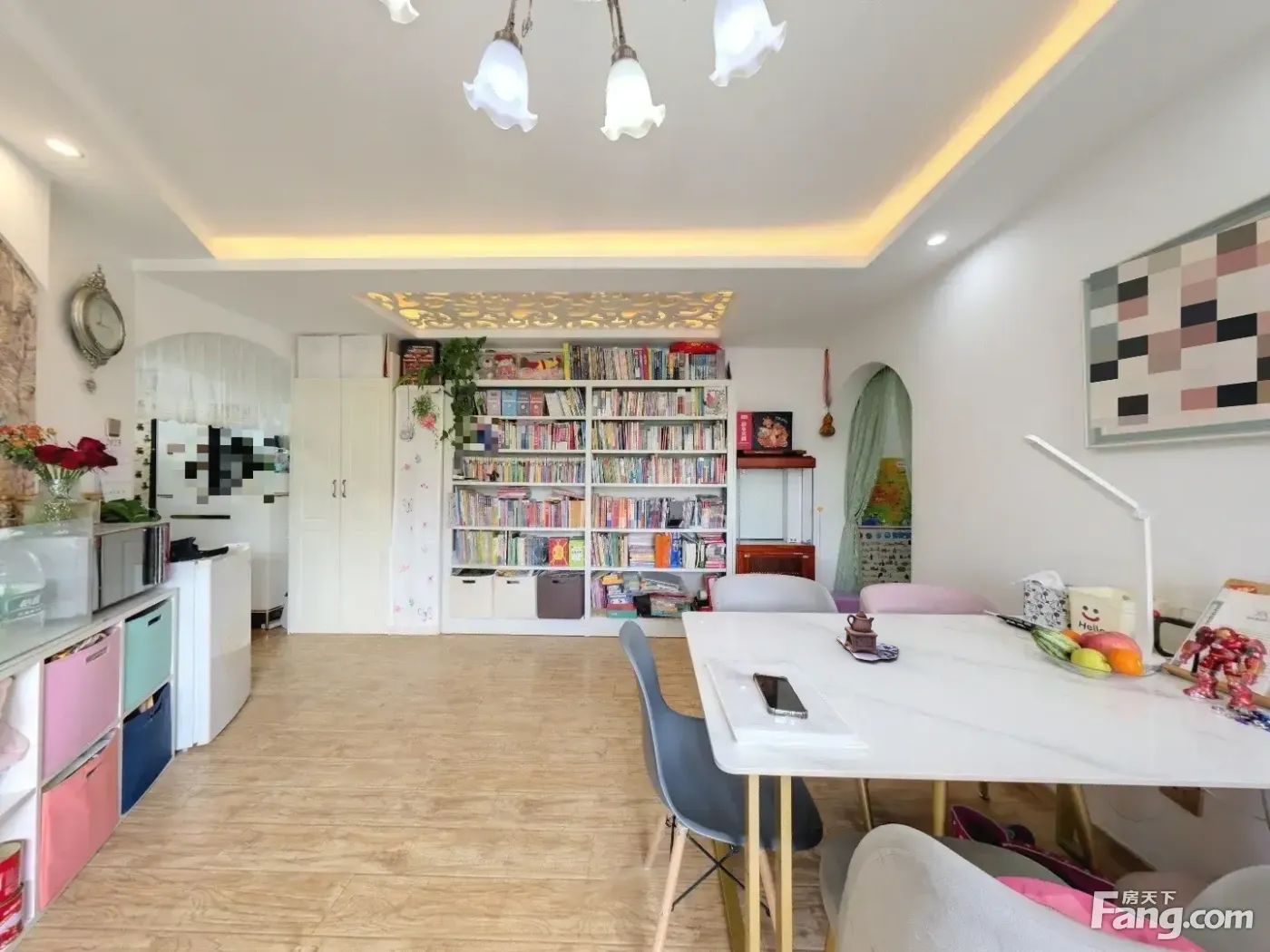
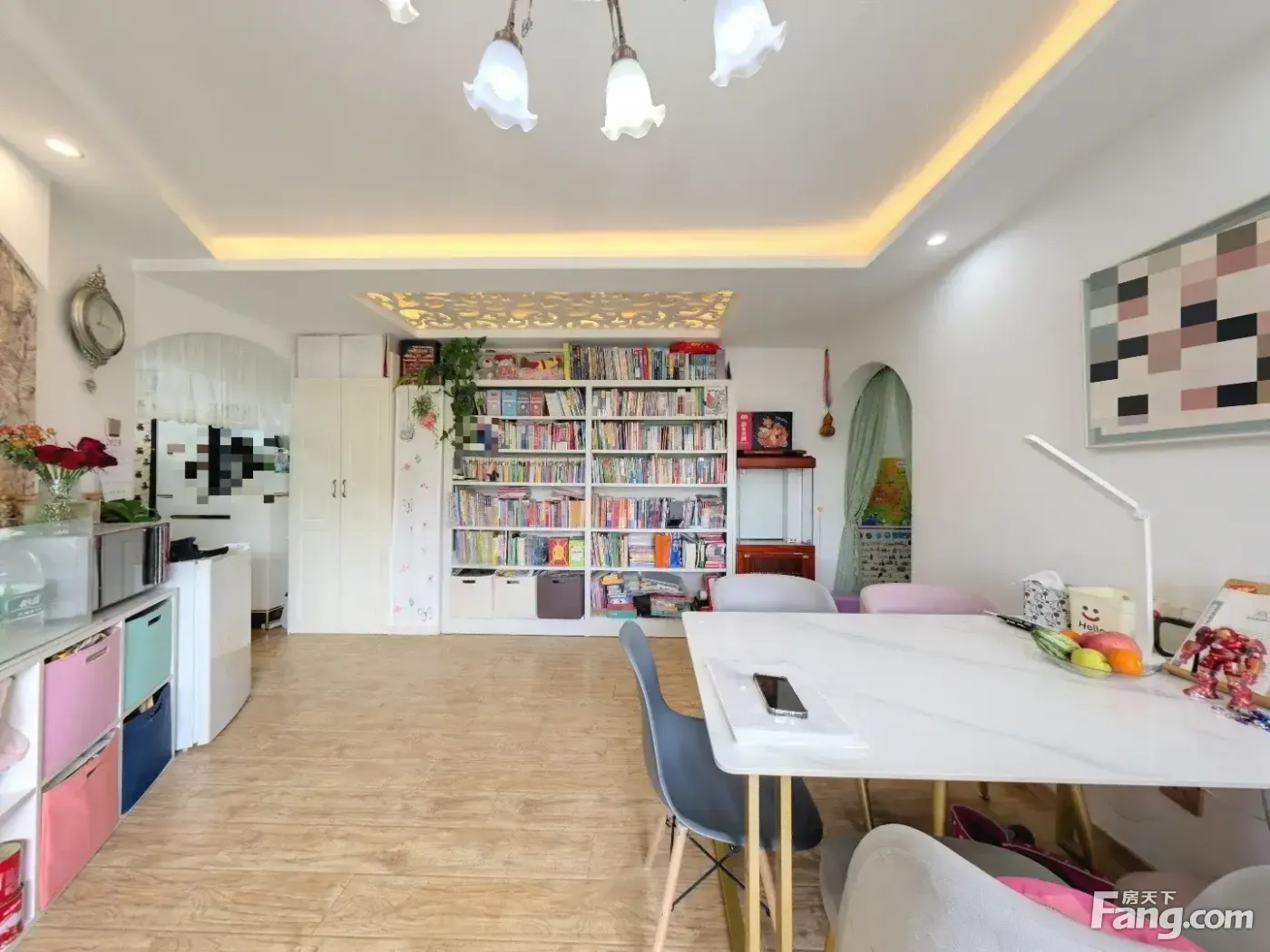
- teapot (864, 631)
